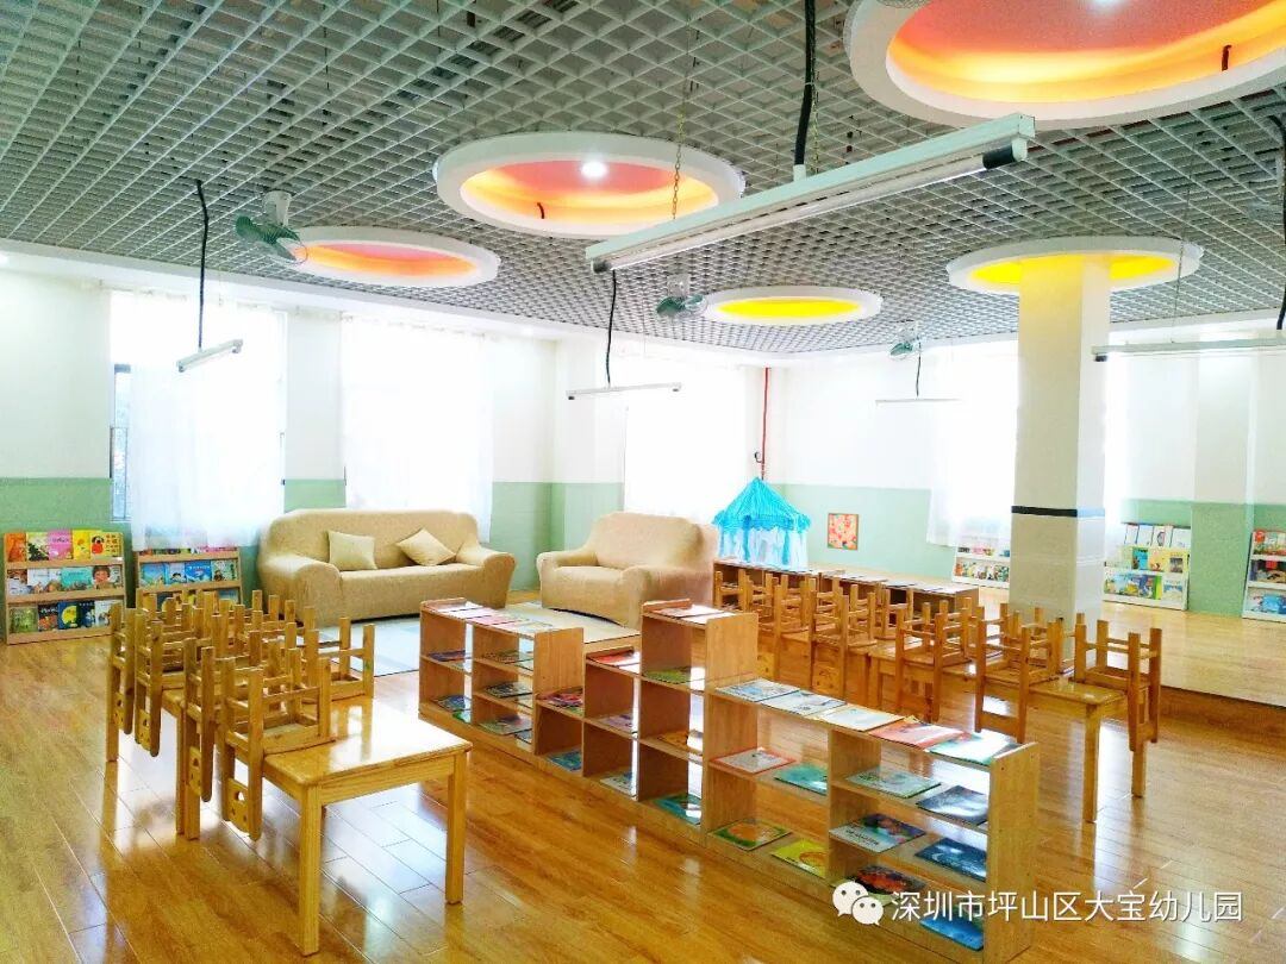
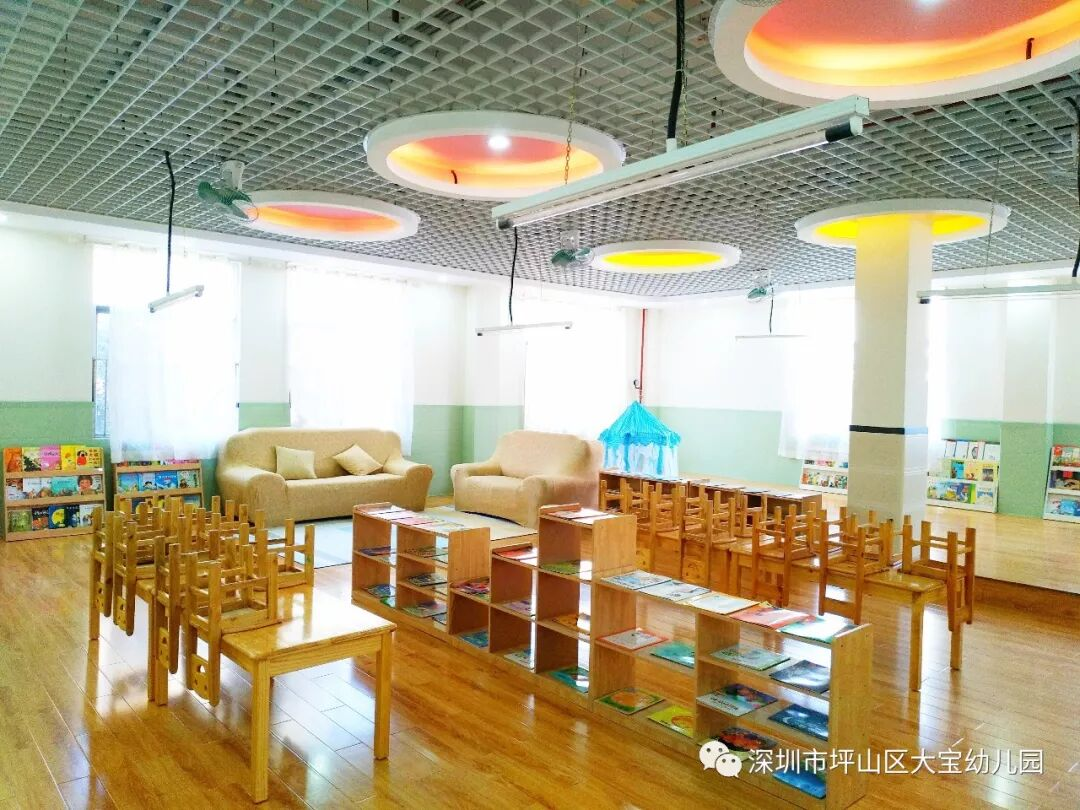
- wall art (842, 531)
